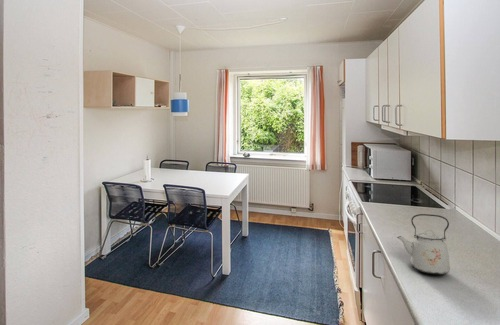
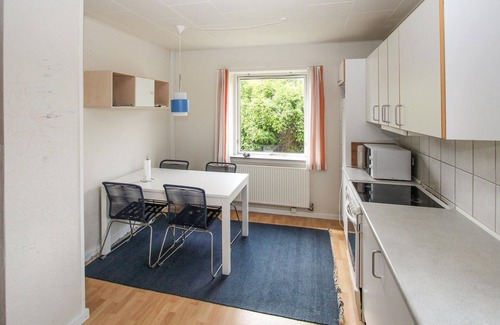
- kettle (422, 241)
